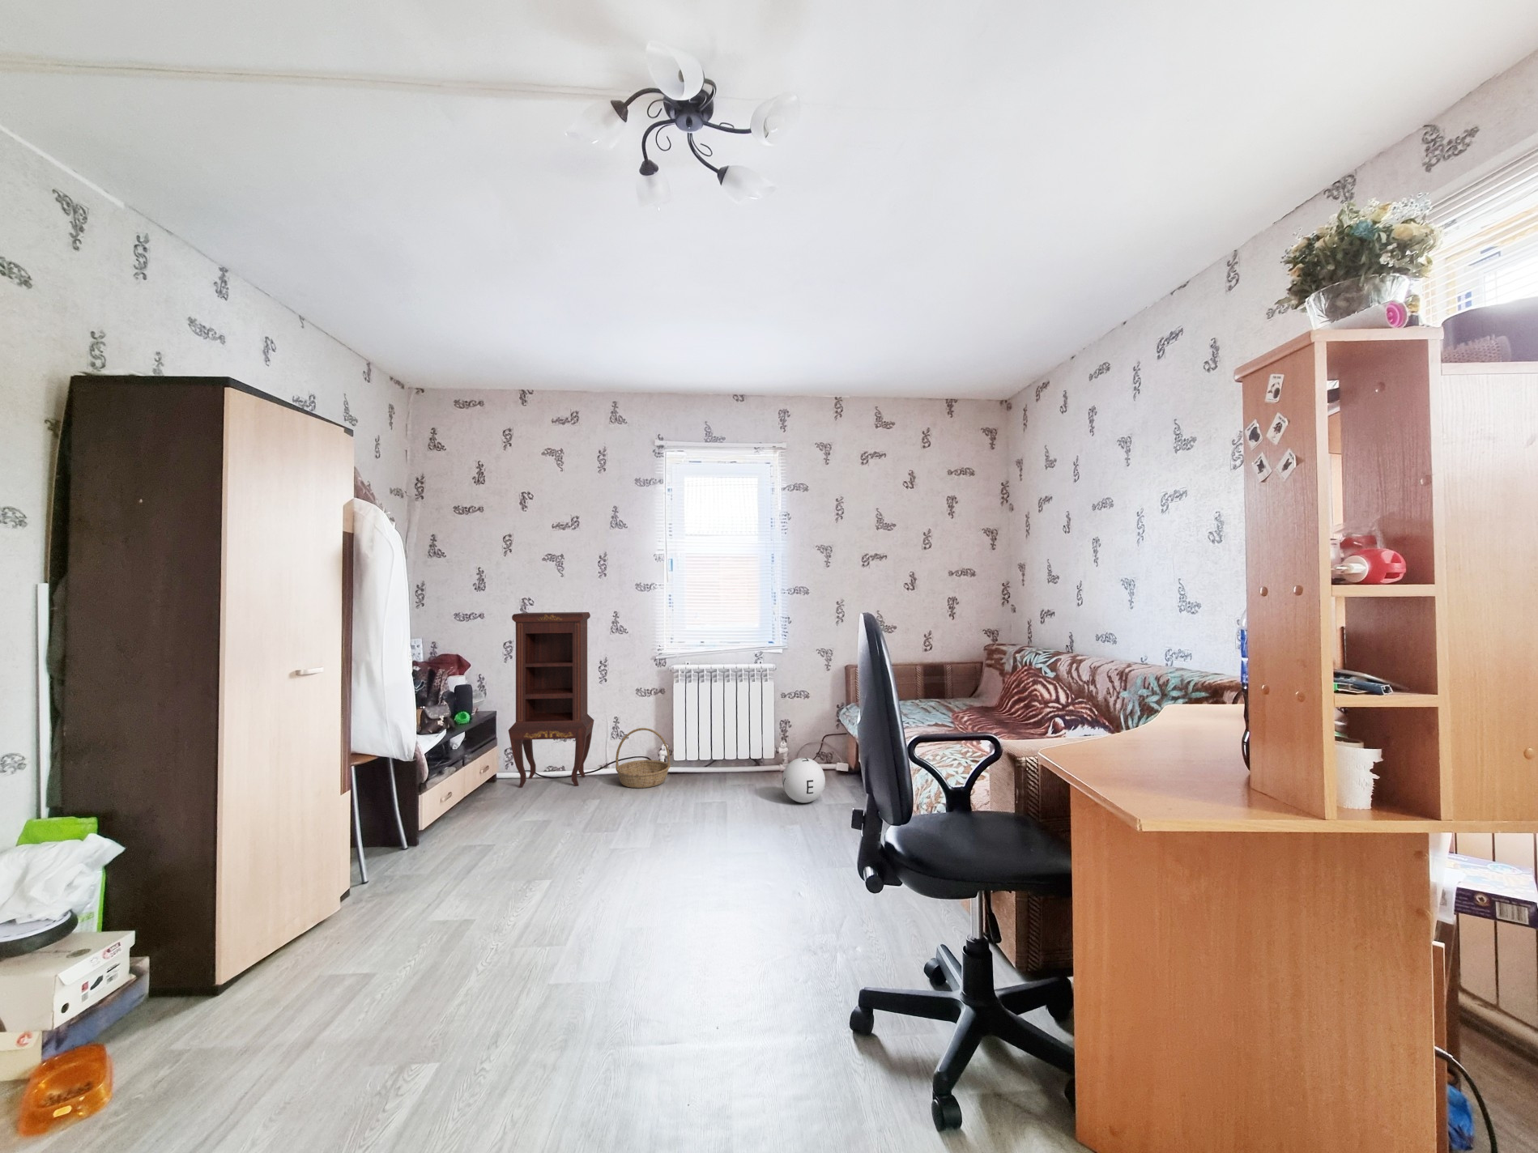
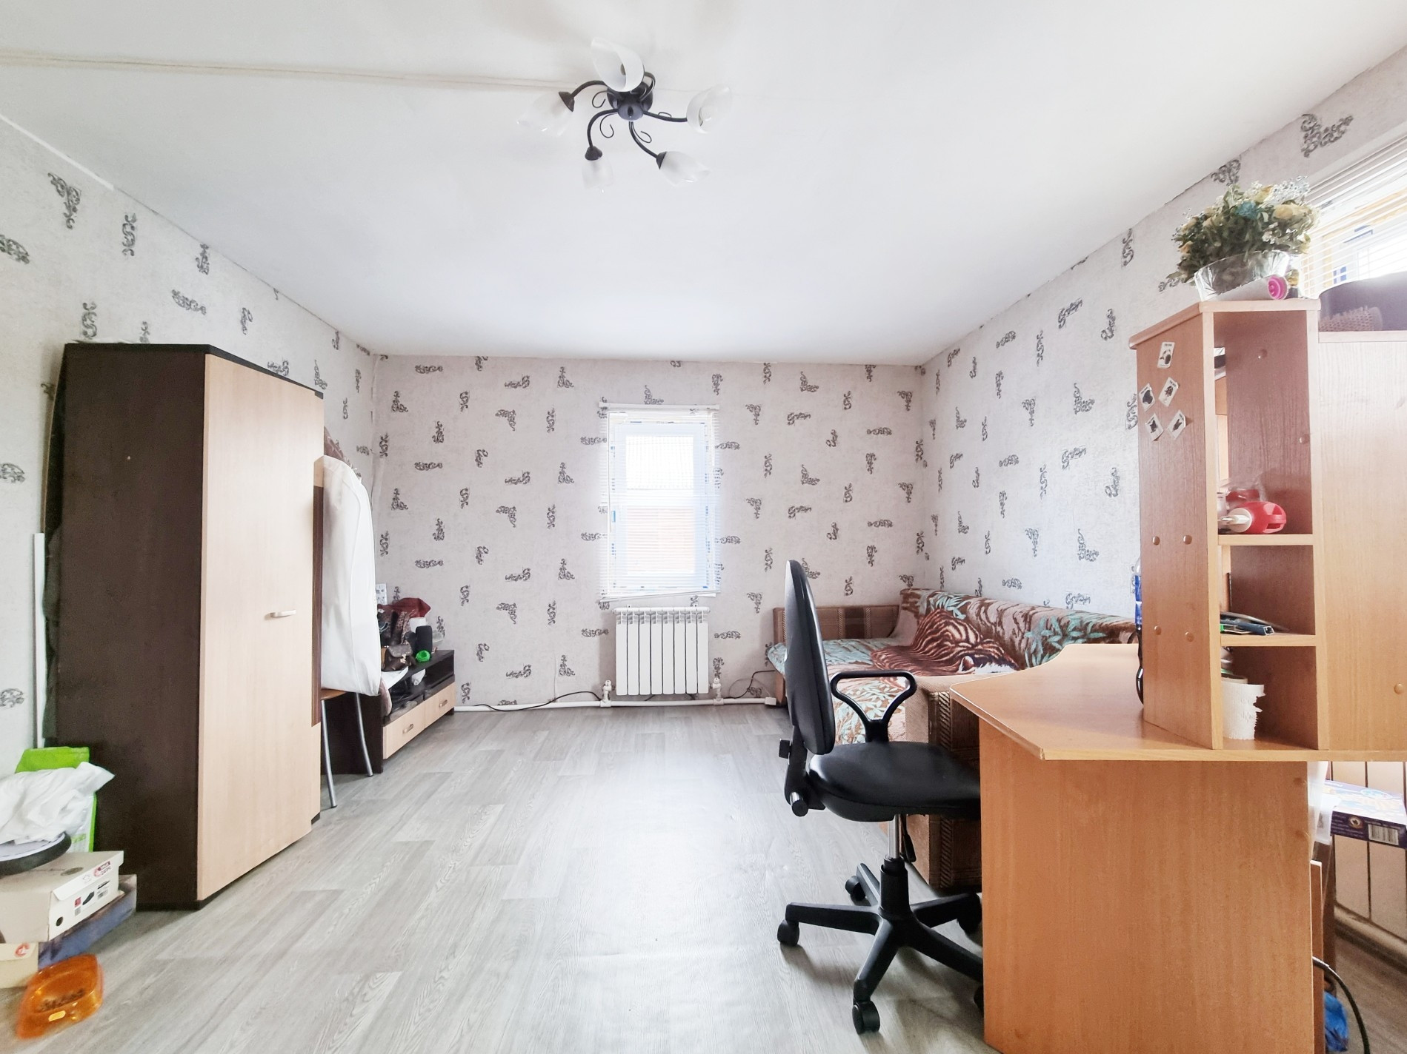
- cabinet (552, 698)
- basket (642, 761)
- ball (803, 780)
